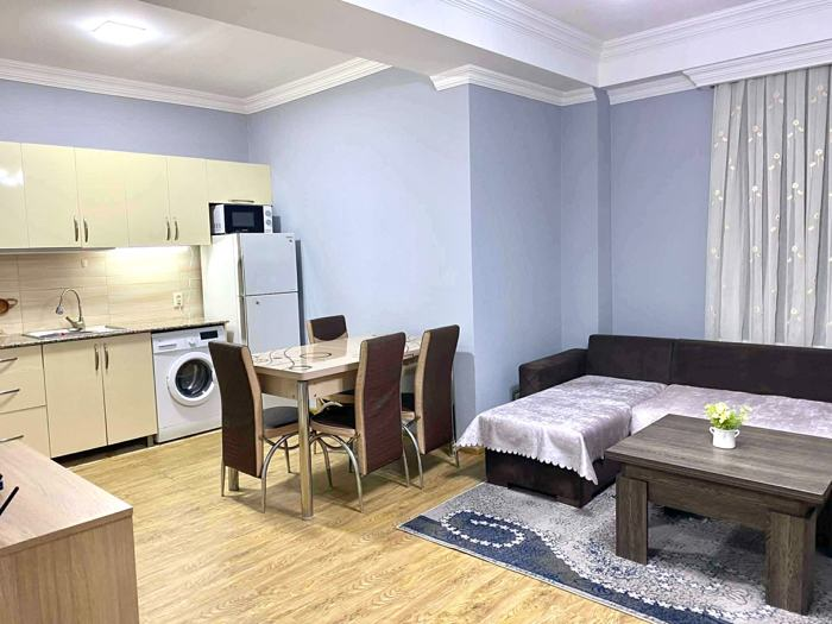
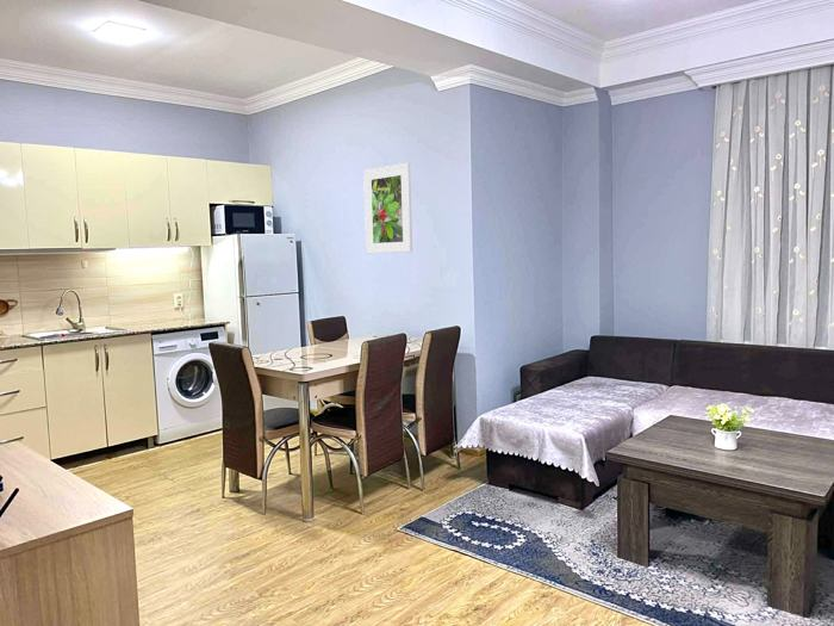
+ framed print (387, 210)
